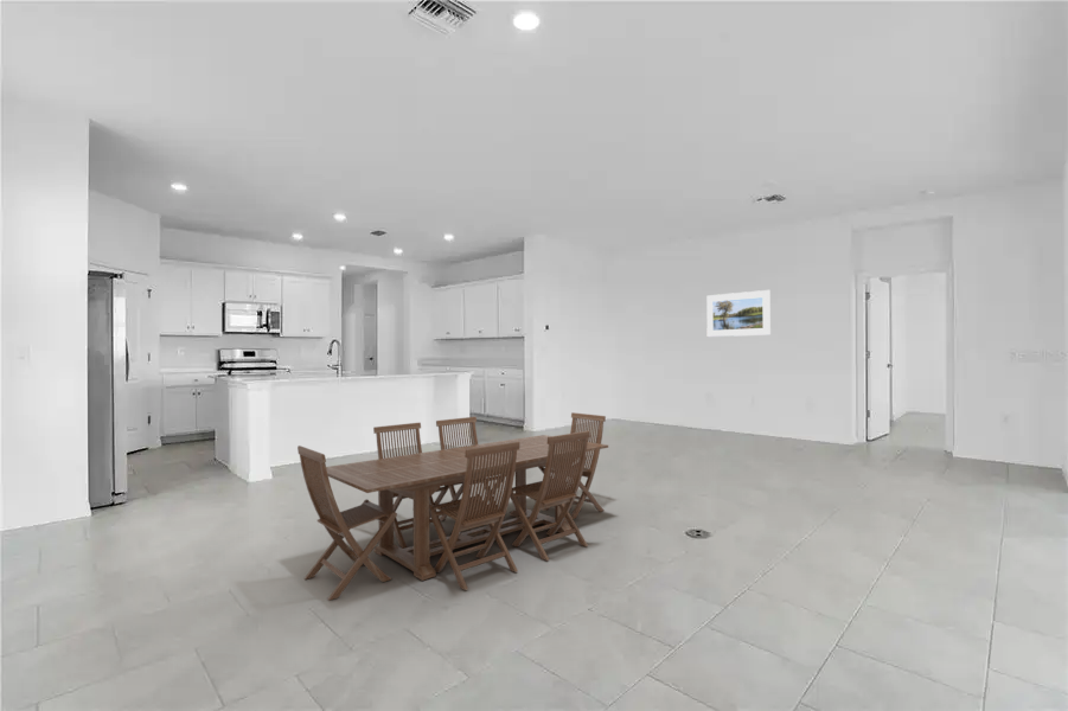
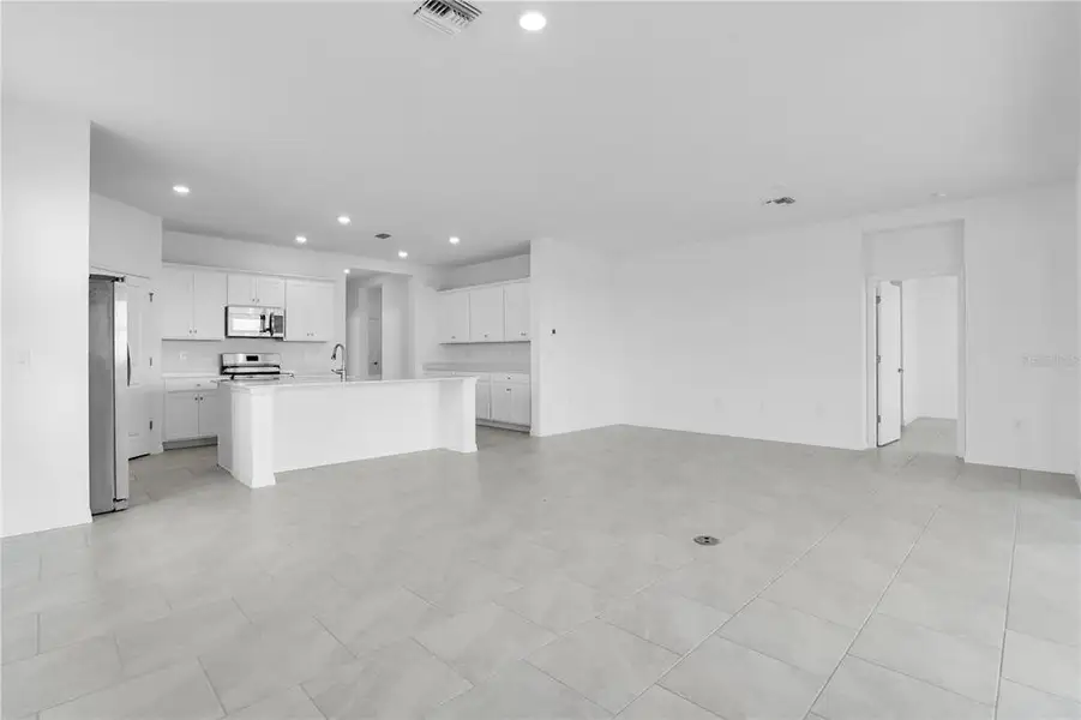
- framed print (736, 314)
- dining set (481, 483)
